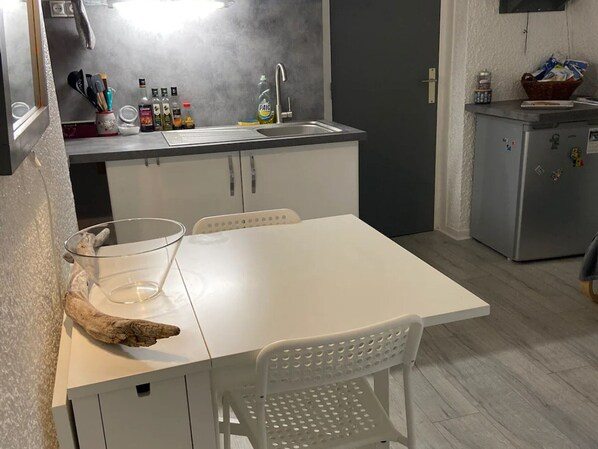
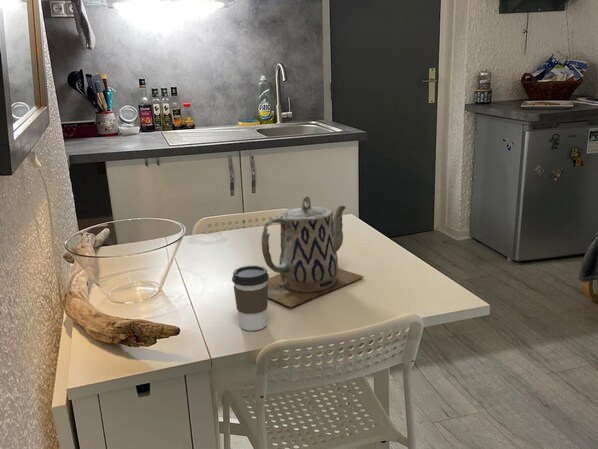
+ teapot (302, 240)
+ coffee cup (251, 298)
